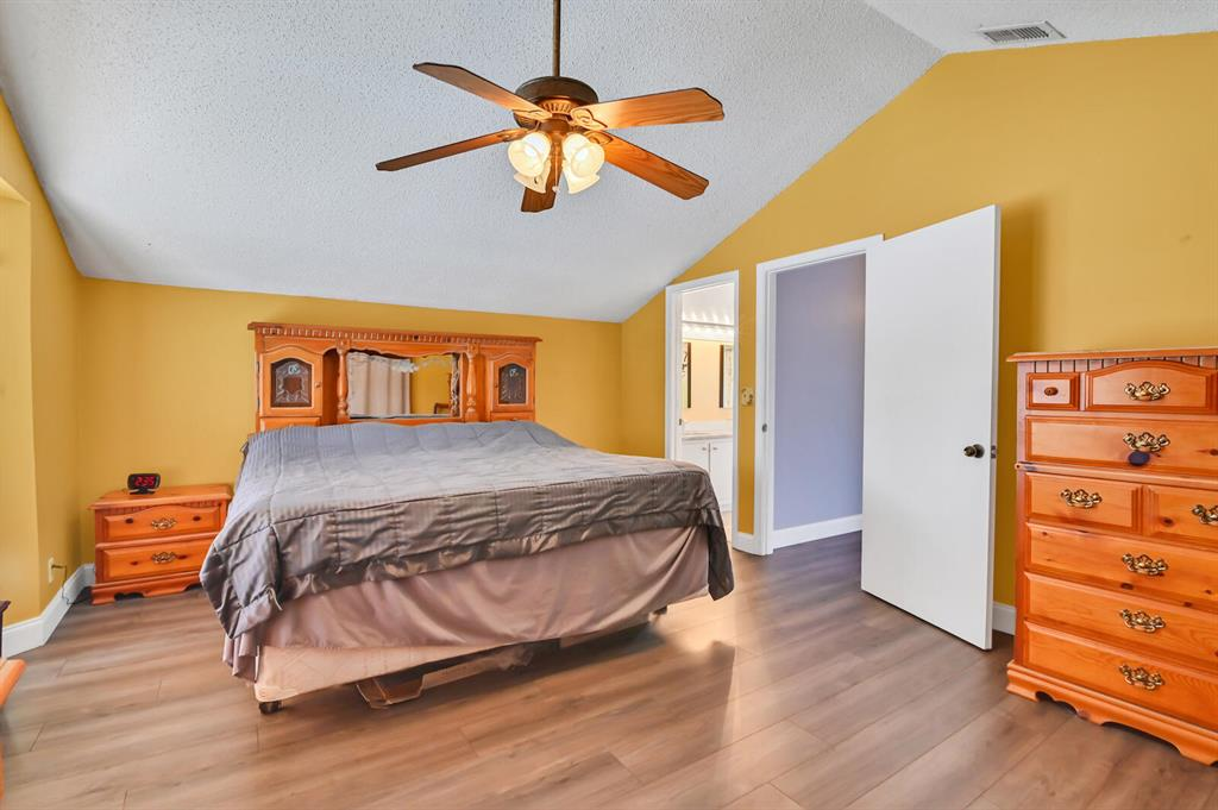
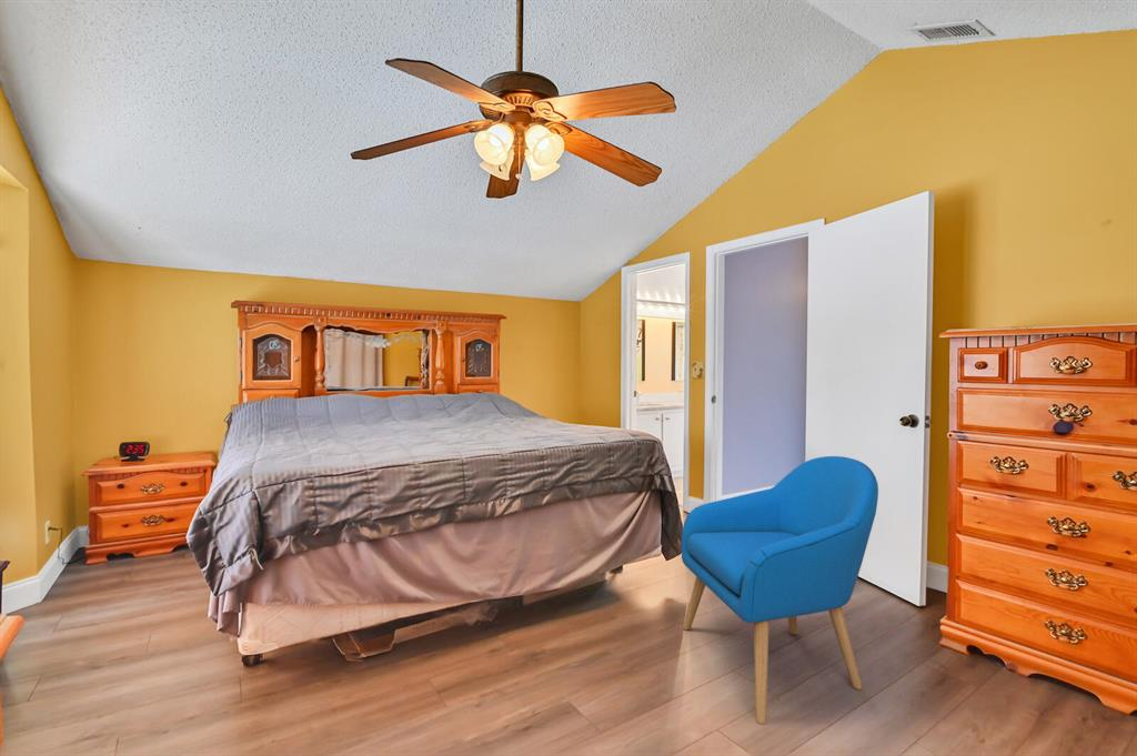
+ armchair (782, 561)
